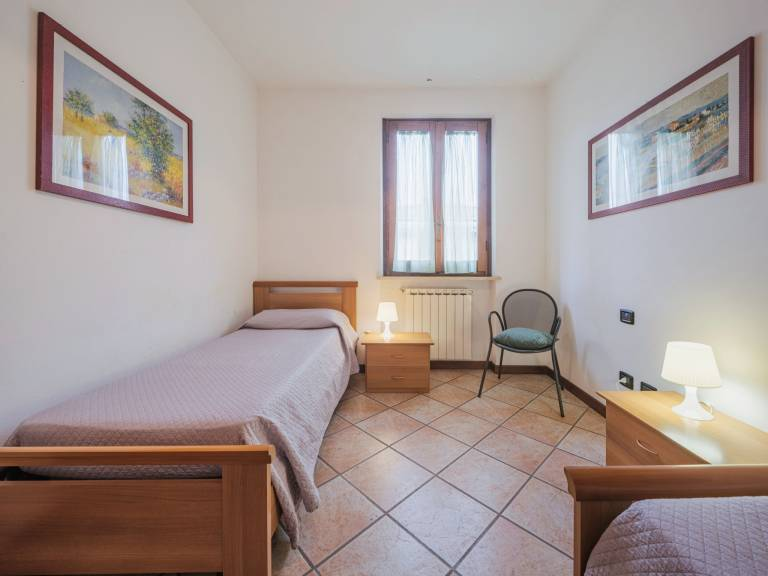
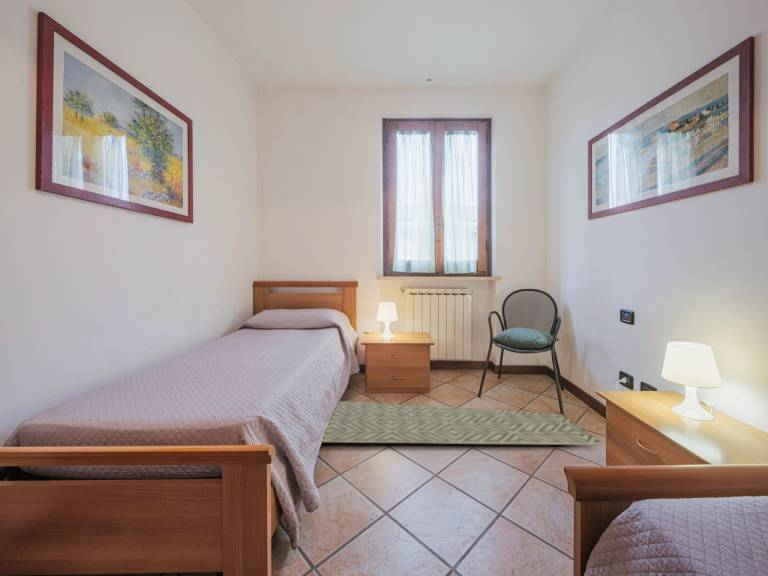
+ rug (391, 415)
